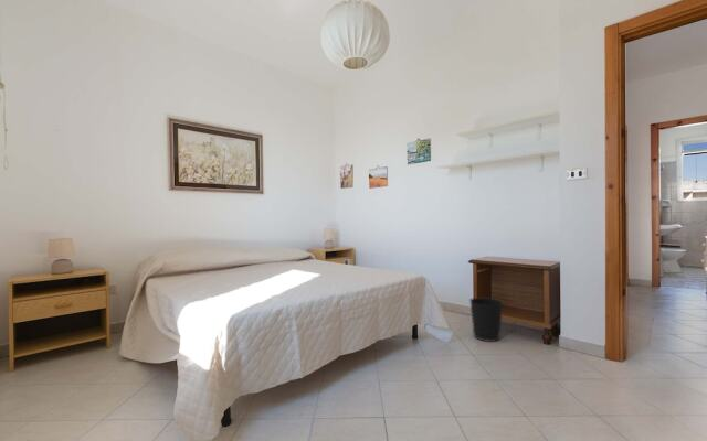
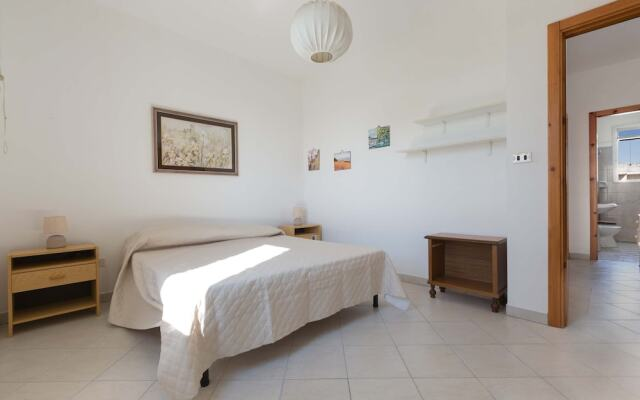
- wastebasket (486, 319)
